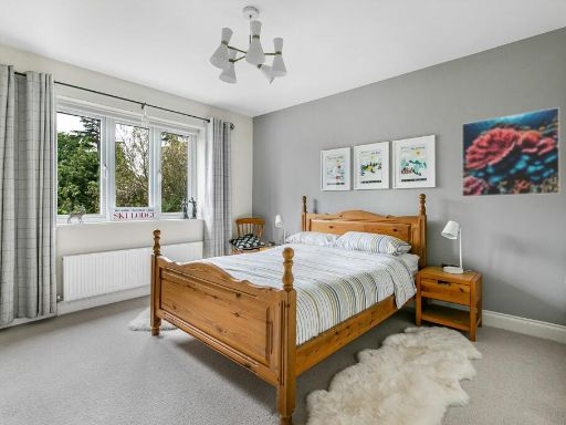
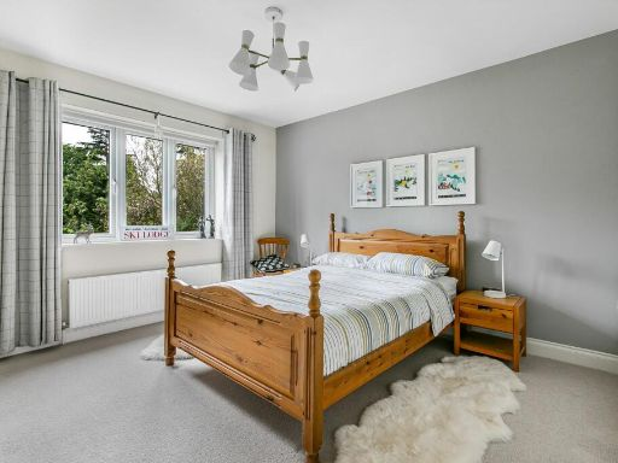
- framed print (506, 155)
